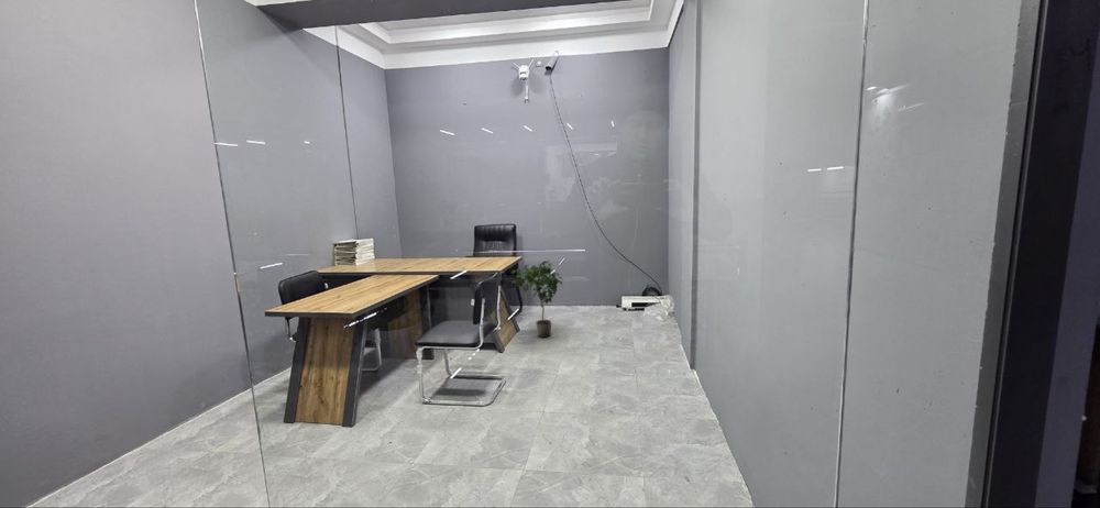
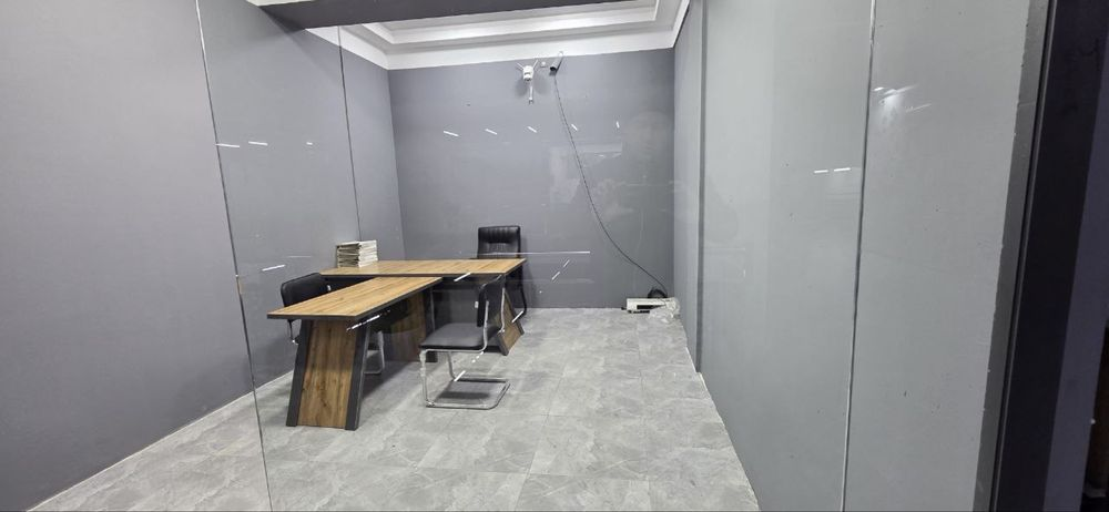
- potted plant (539, 298)
